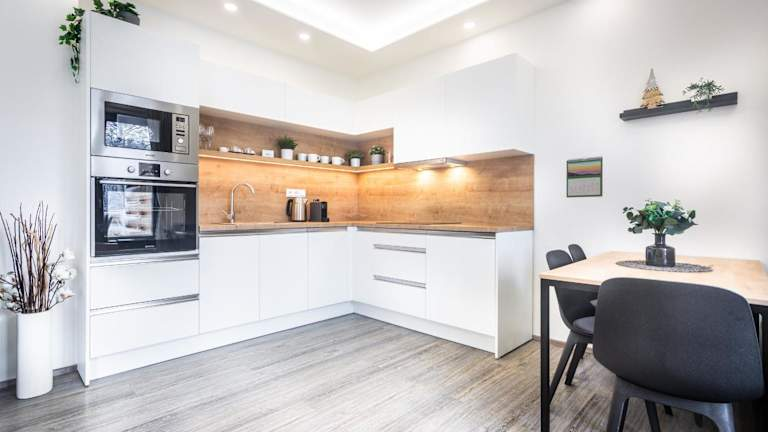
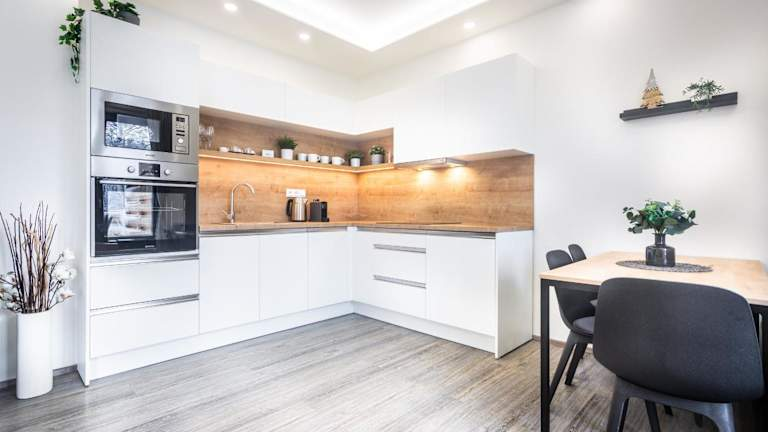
- calendar (584, 177)
